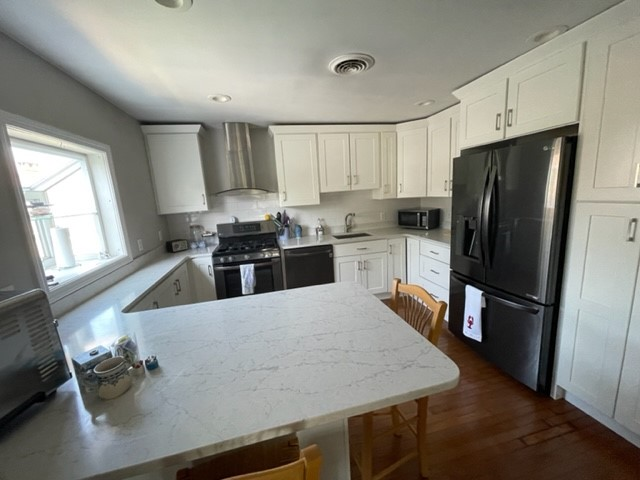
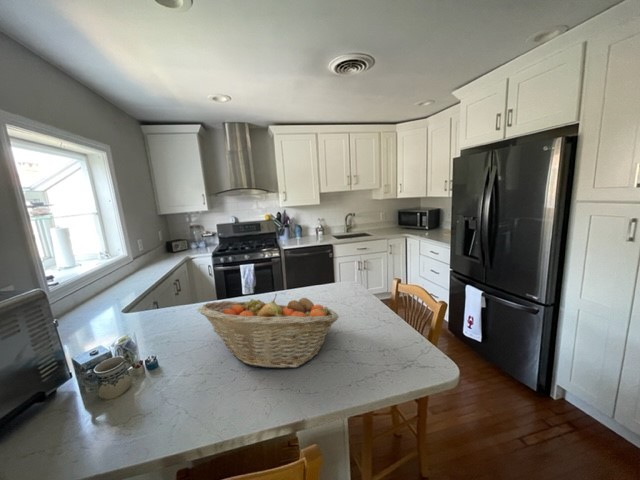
+ fruit basket (269, 320)
